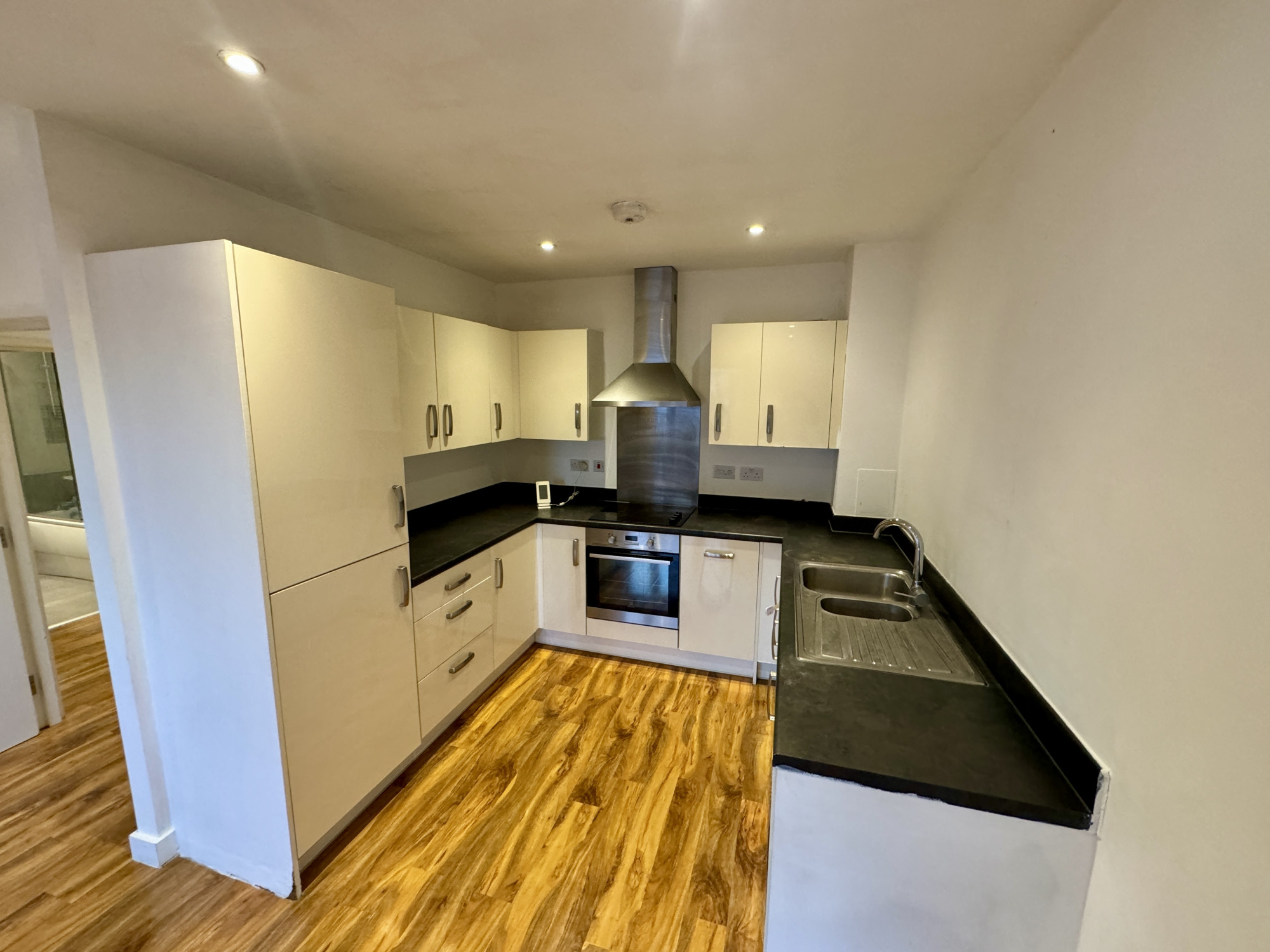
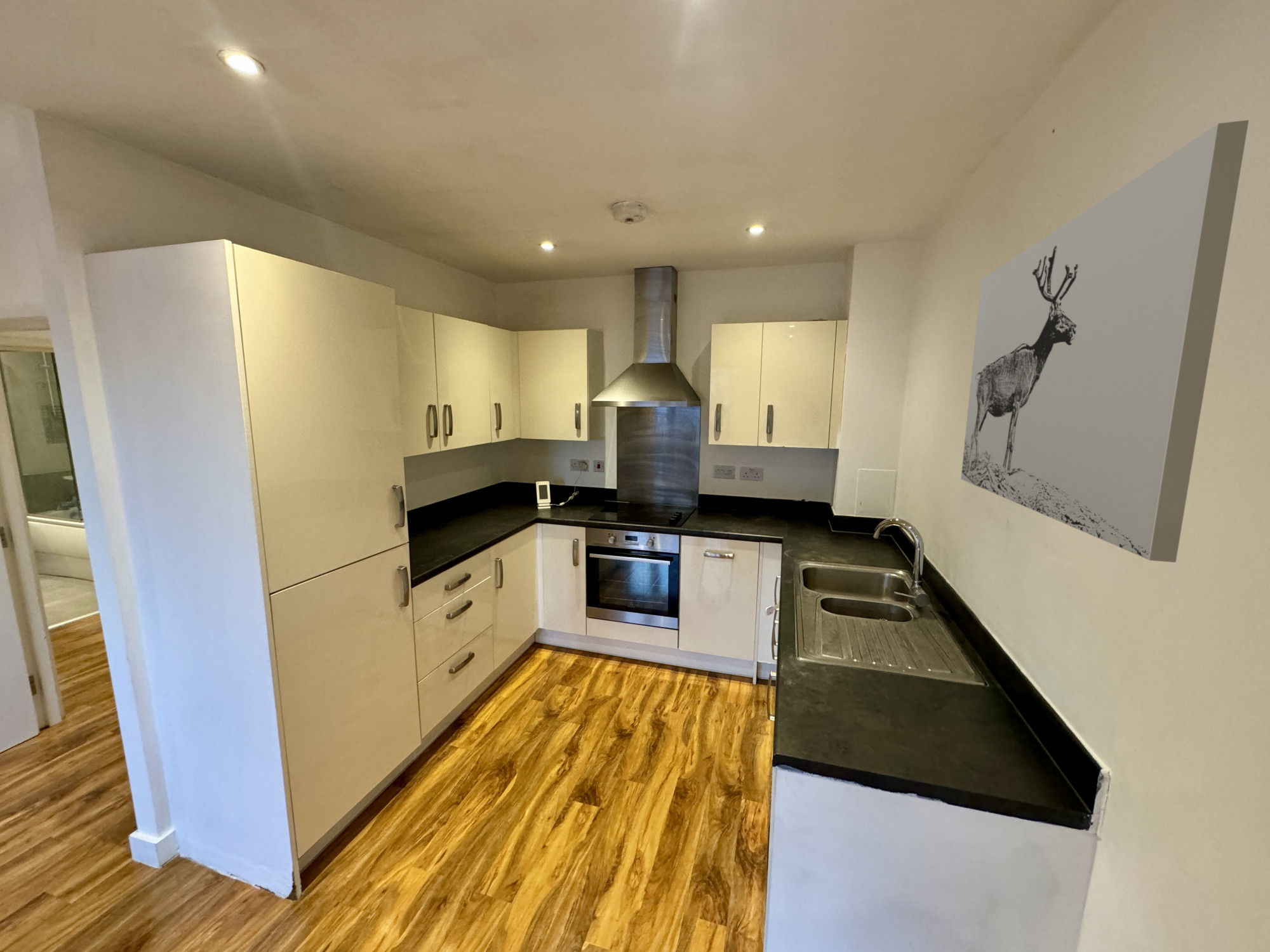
+ wall art (1046, 373)
